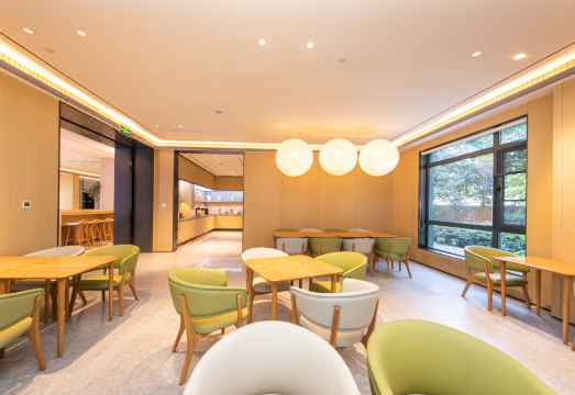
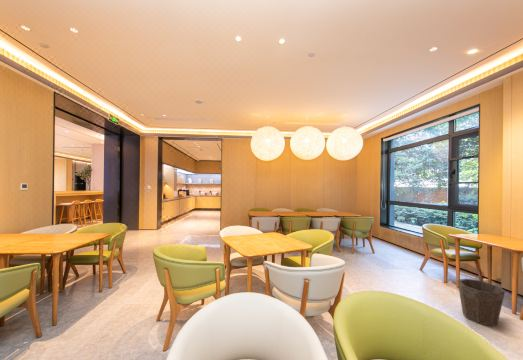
+ waste bin (479, 302)
